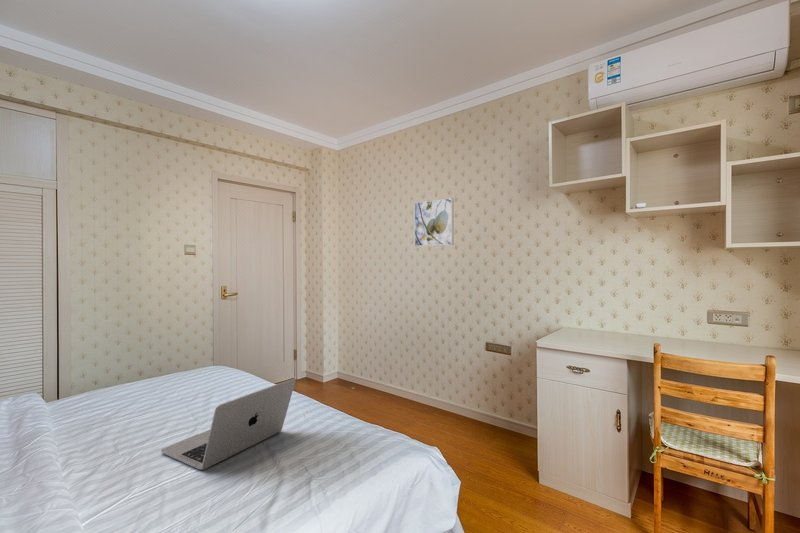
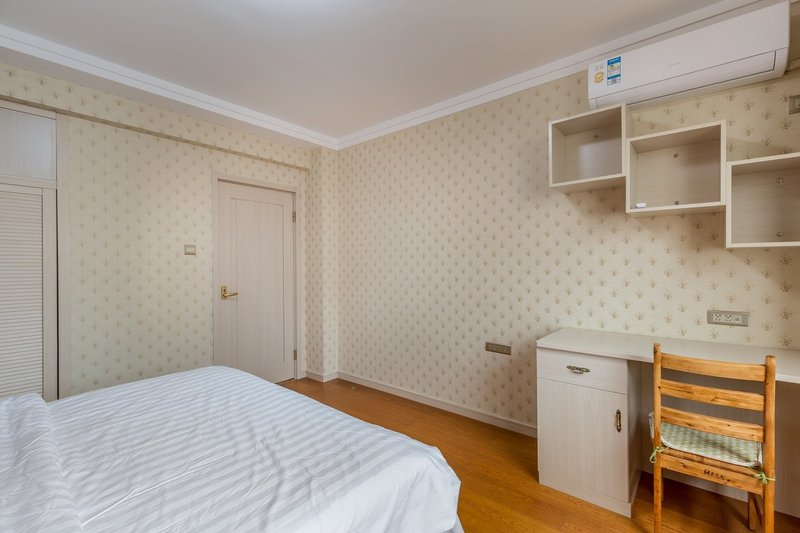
- laptop (231, 413)
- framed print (433, 223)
